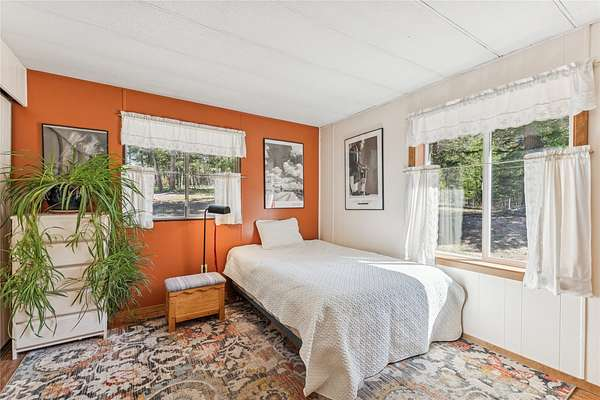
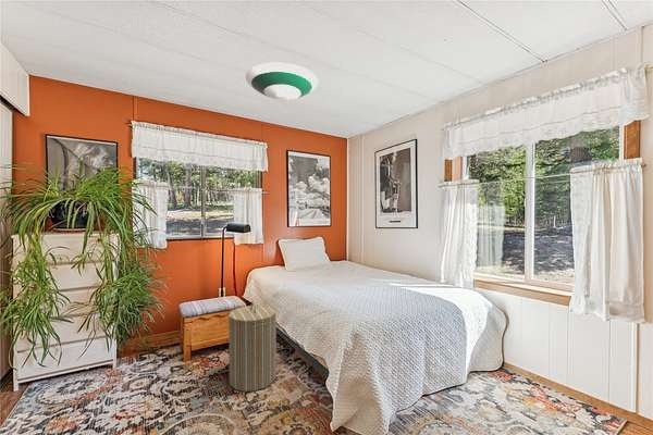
+ laundry hamper (252, 339)
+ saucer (282, 89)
